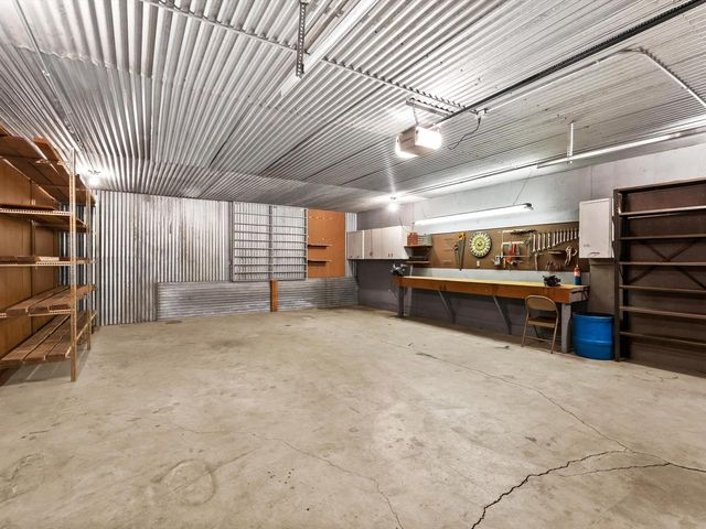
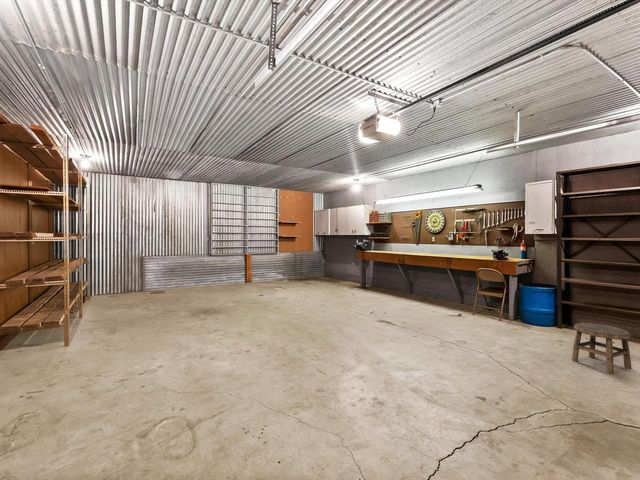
+ stool (600, 346)
